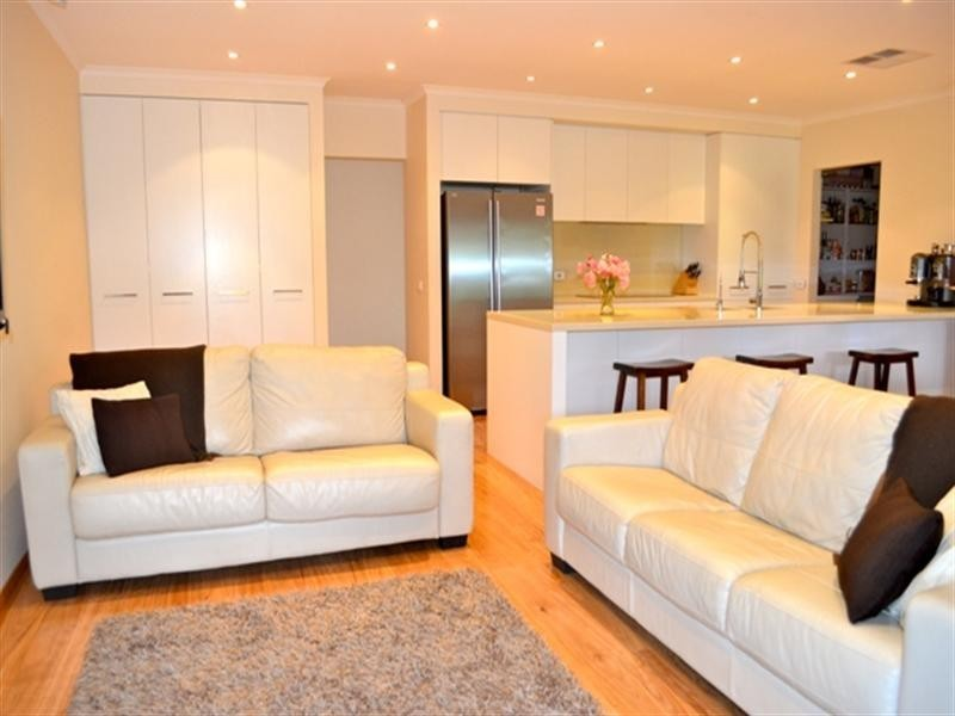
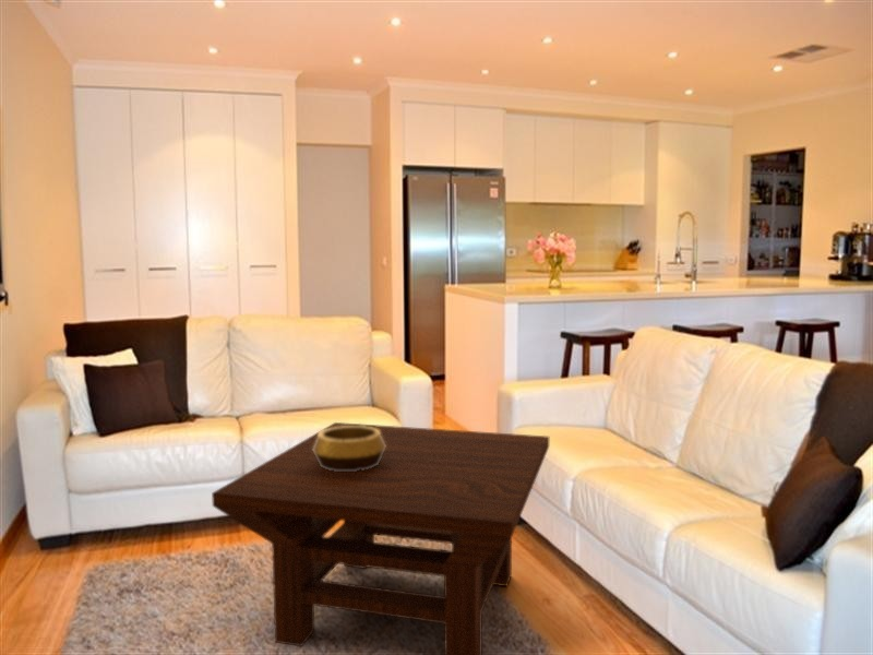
+ decorative bowl (349, 446)
+ coffee table (403, 534)
